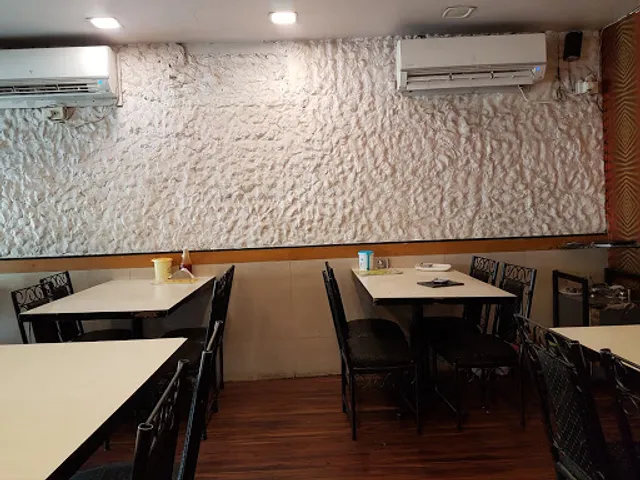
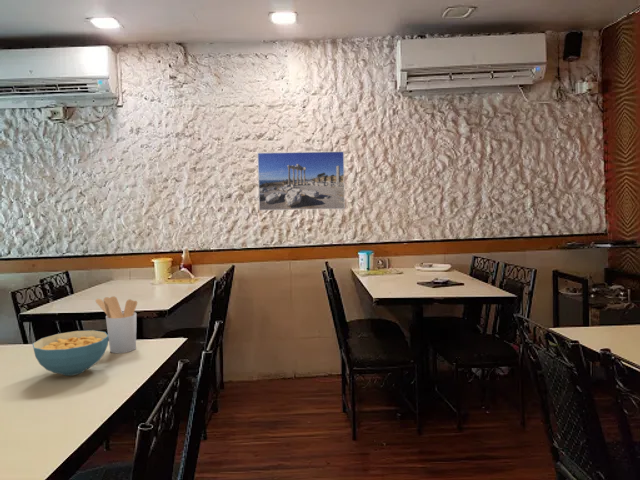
+ cereal bowl (72, 355)
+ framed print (301, 181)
+ utensil holder (117, 322)
